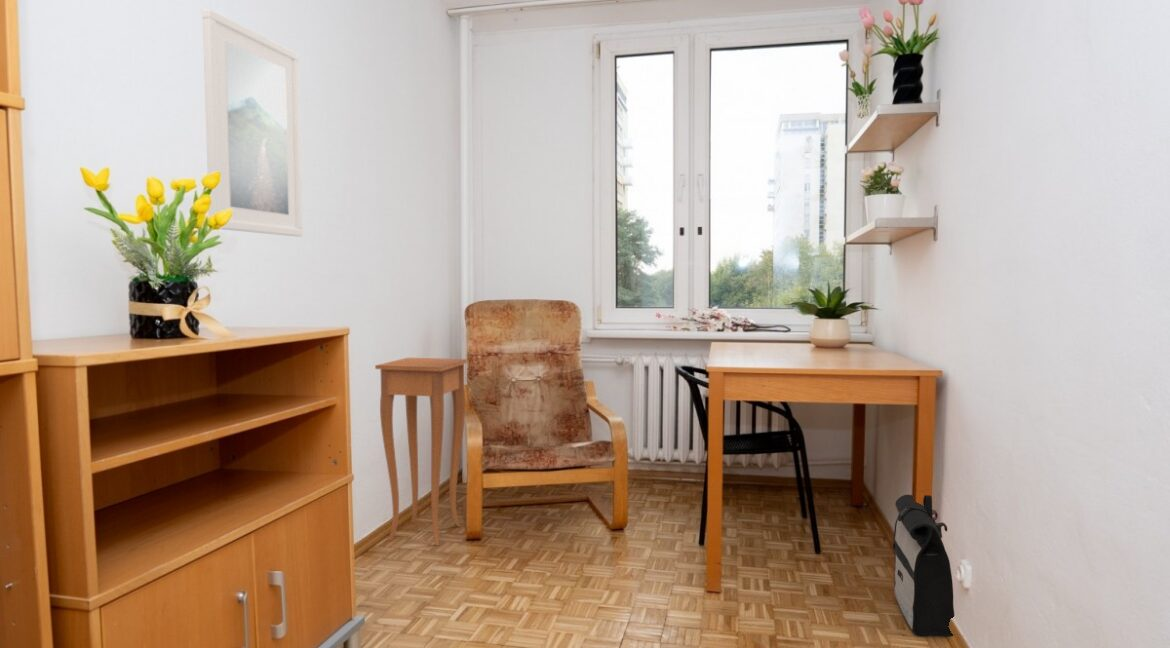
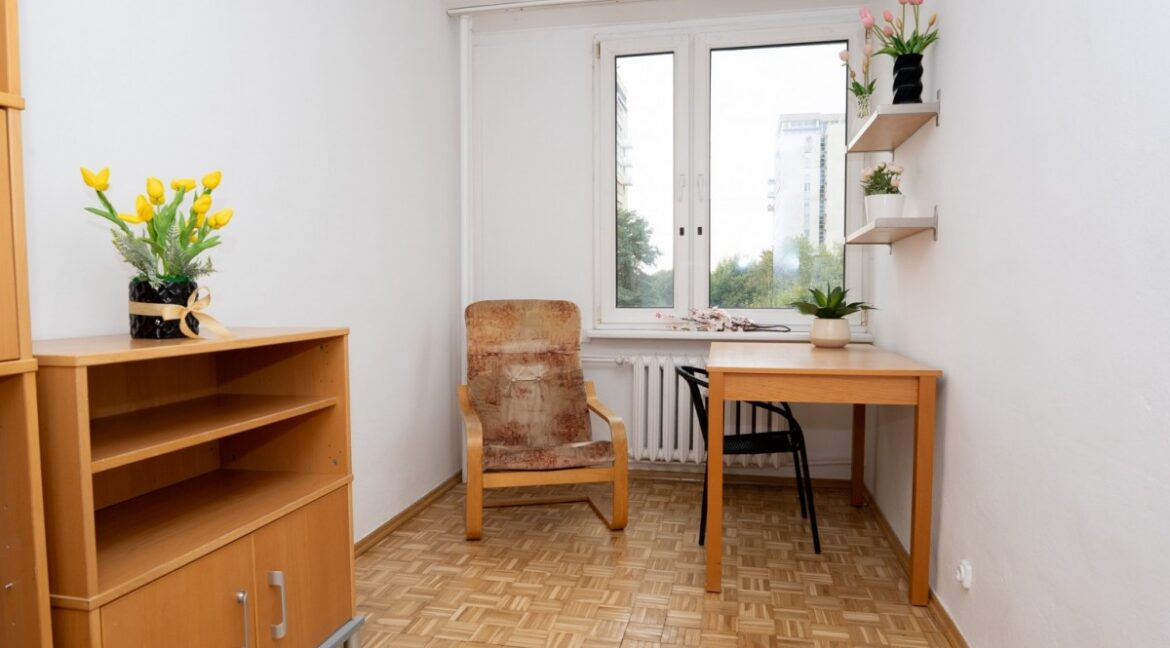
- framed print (257, 134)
- side table (431, 448)
- backpack (921, 556)
